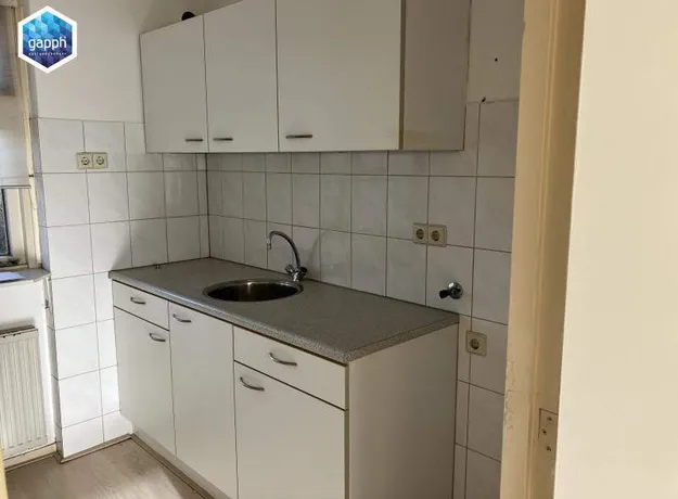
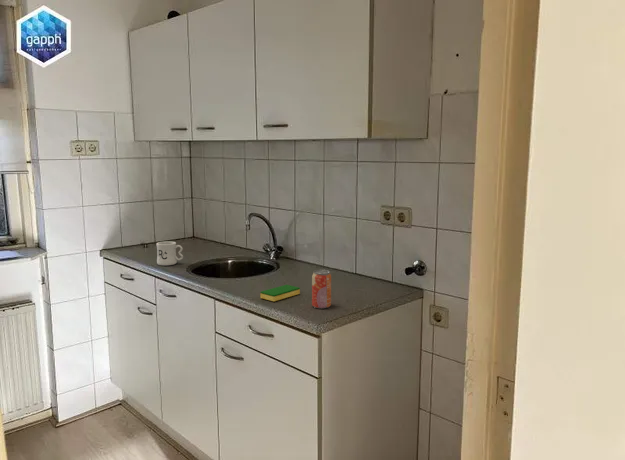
+ beverage can (321, 288)
+ mug (170, 253)
+ dish sponge (280, 292)
